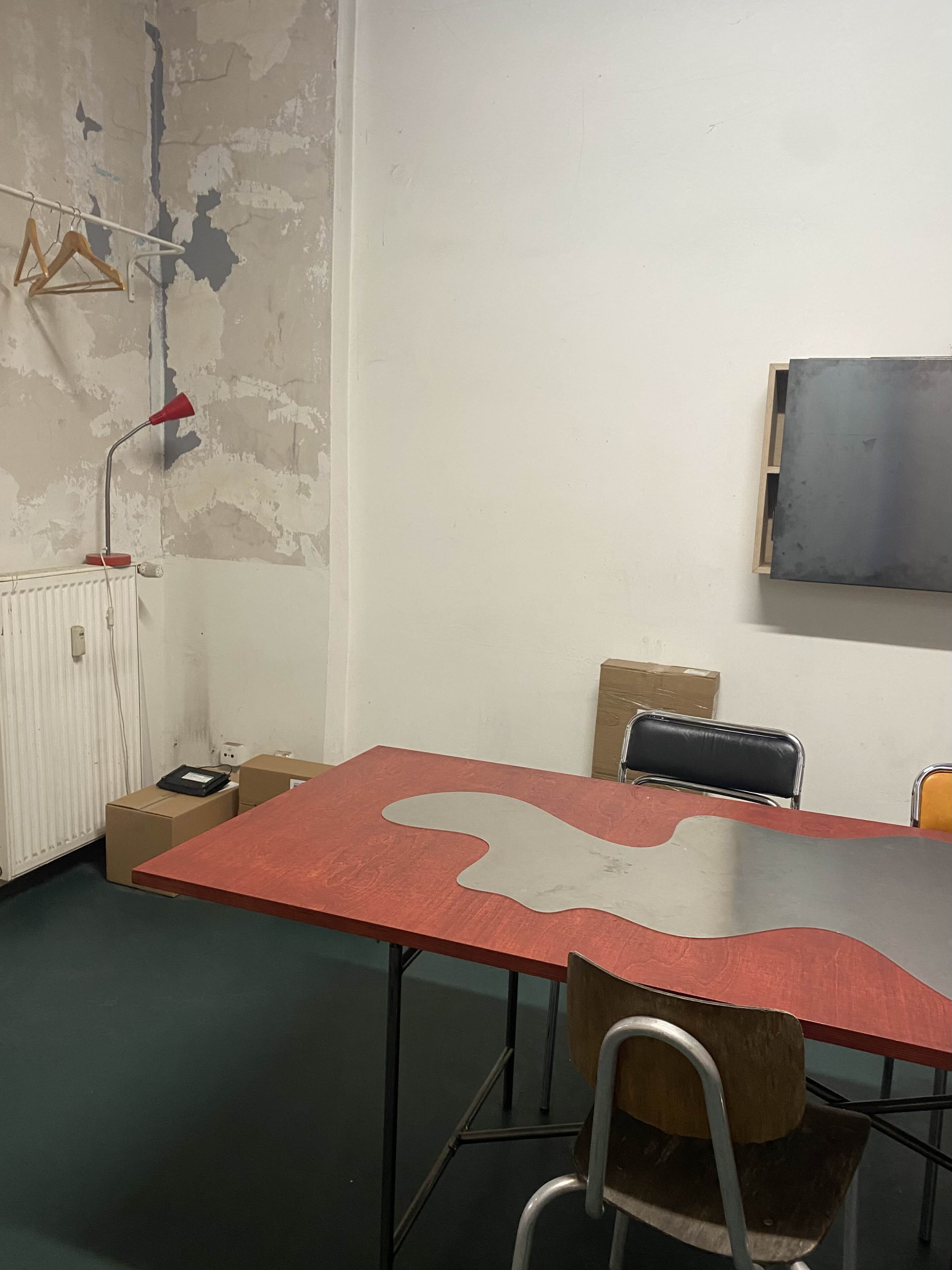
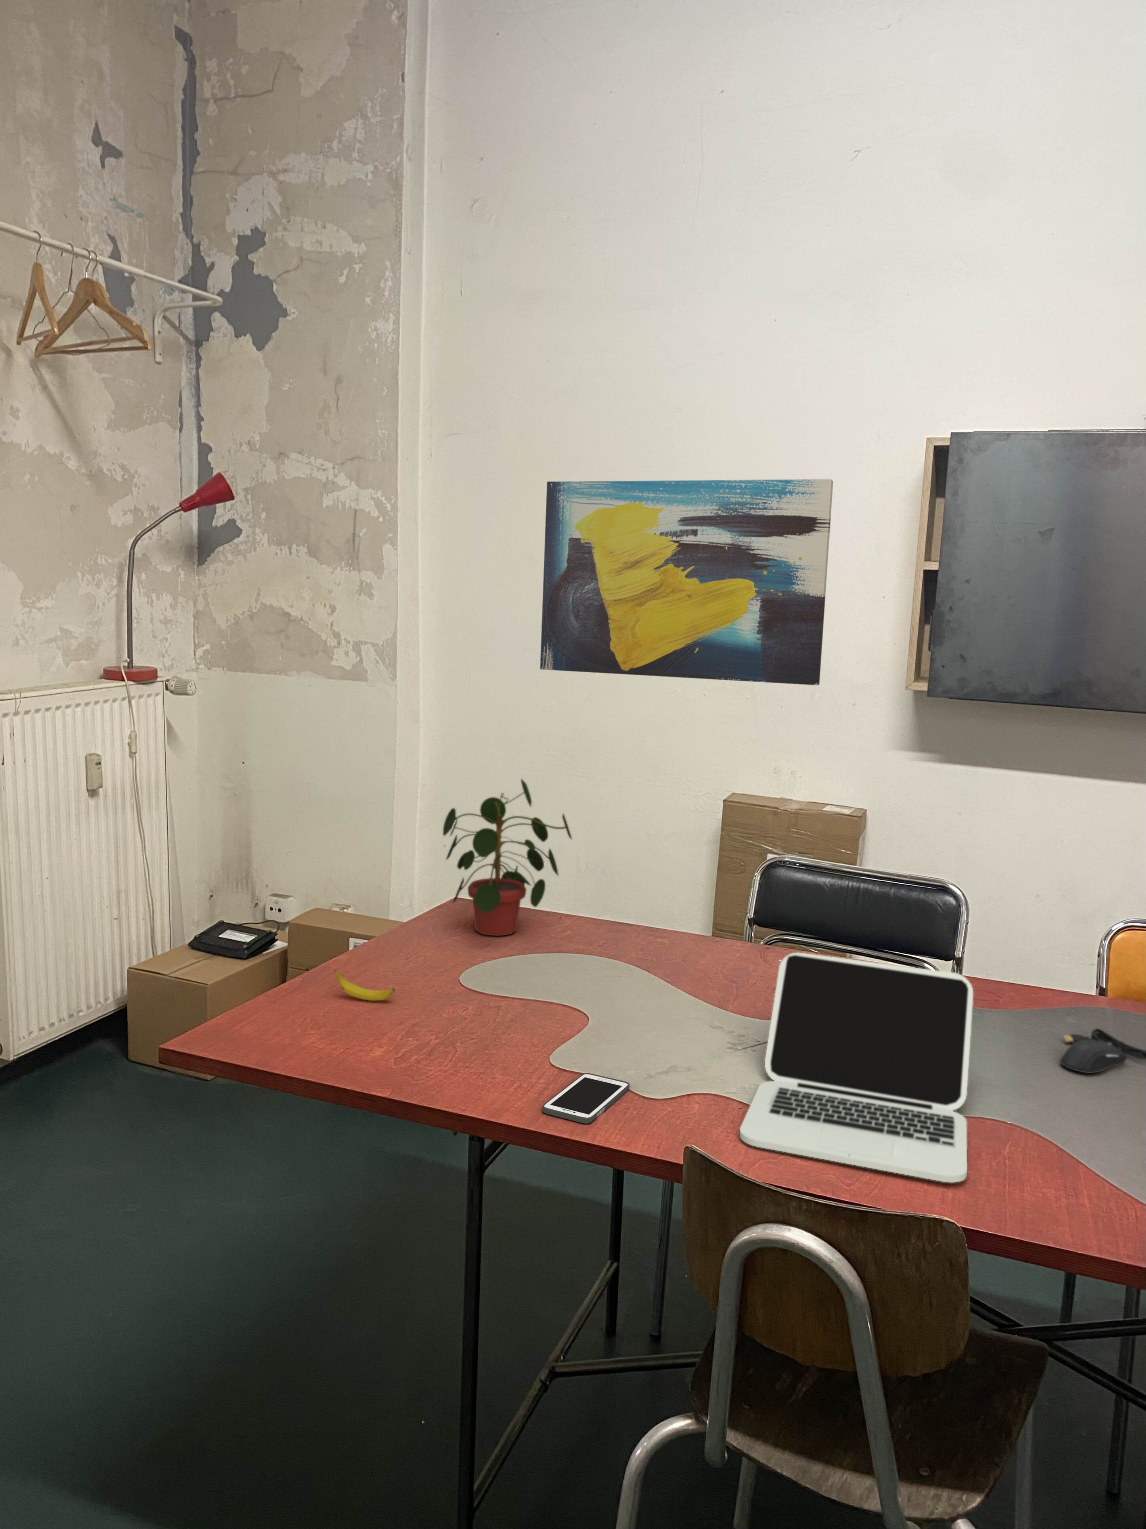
+ cell phone (586, 1098)
+ laptop (863, 1053)
+ banana (364, 988)
+ wall art (679, 580)
+ computer mouse (1089, 1045)
+ potted plant (508, 852)
